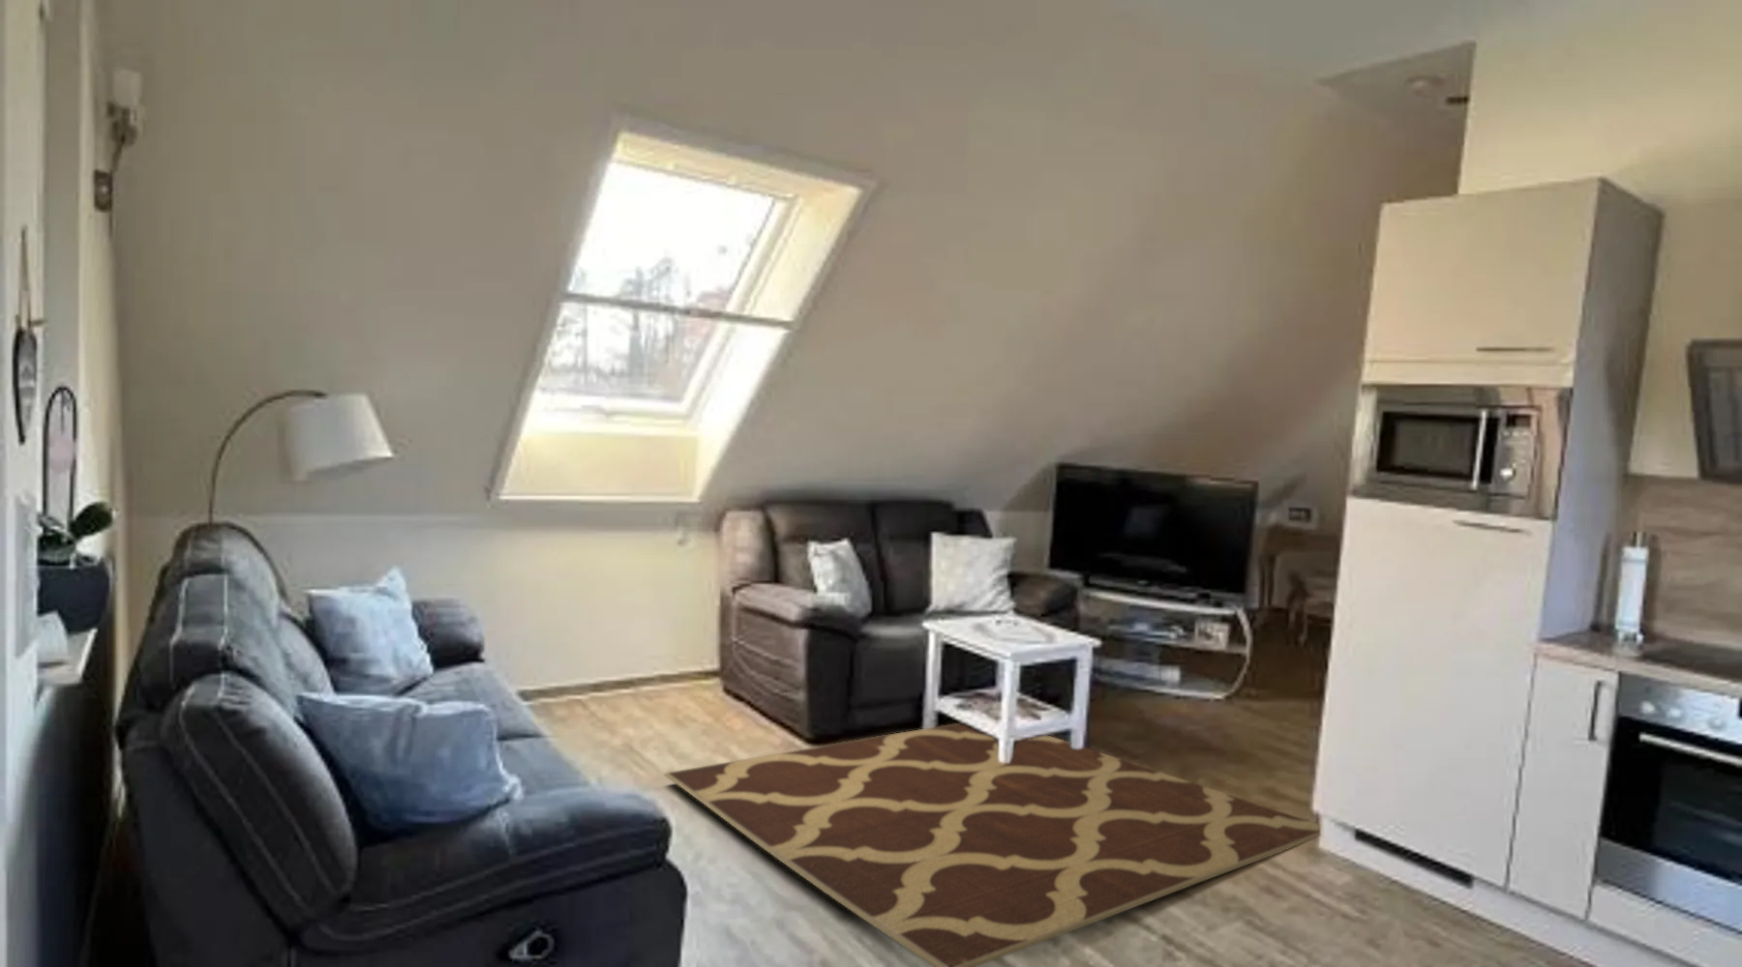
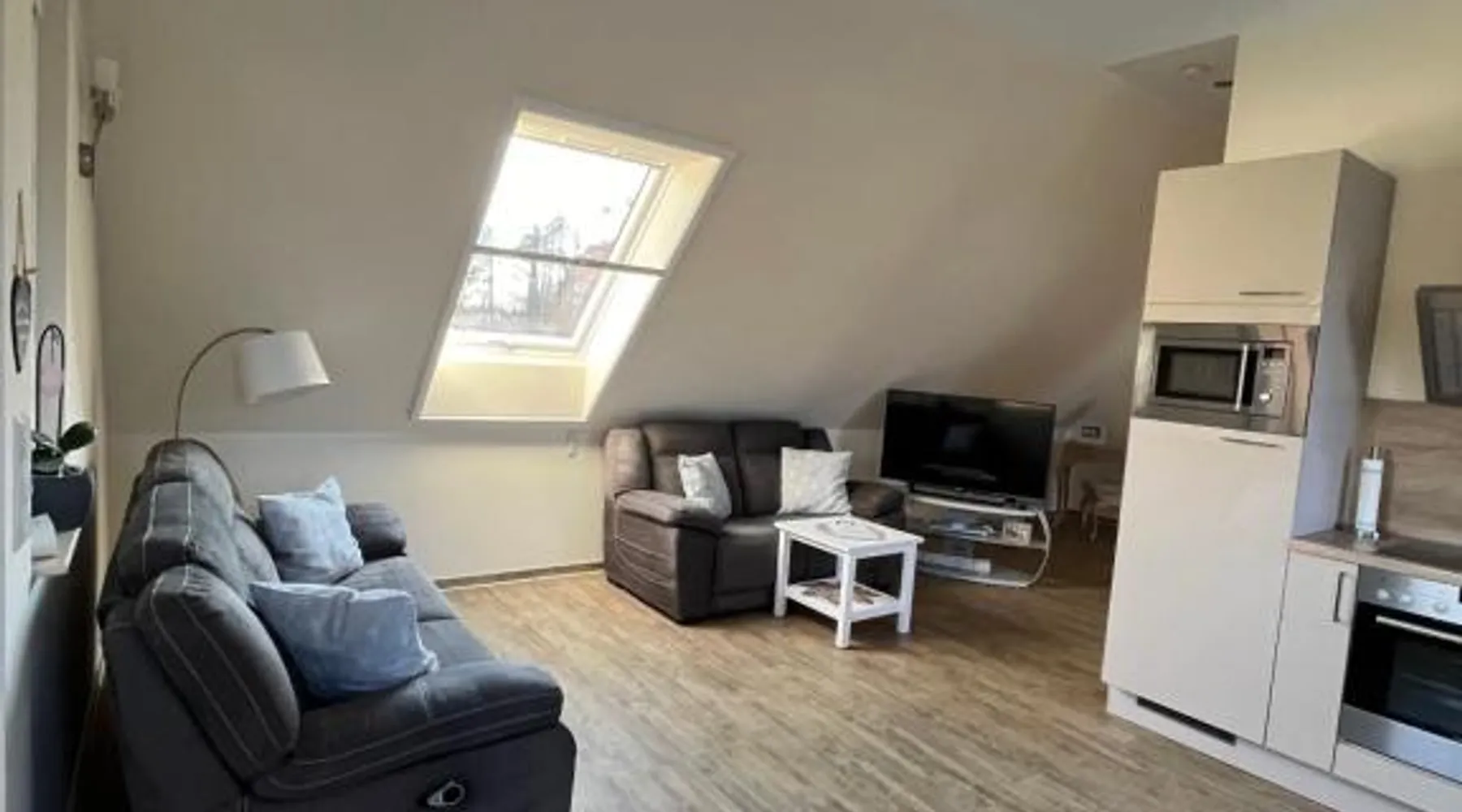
- rug (1039, 792)
